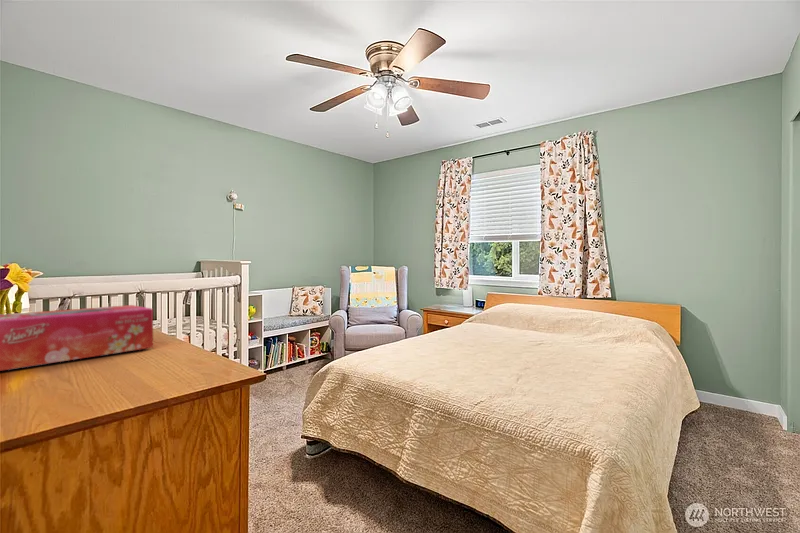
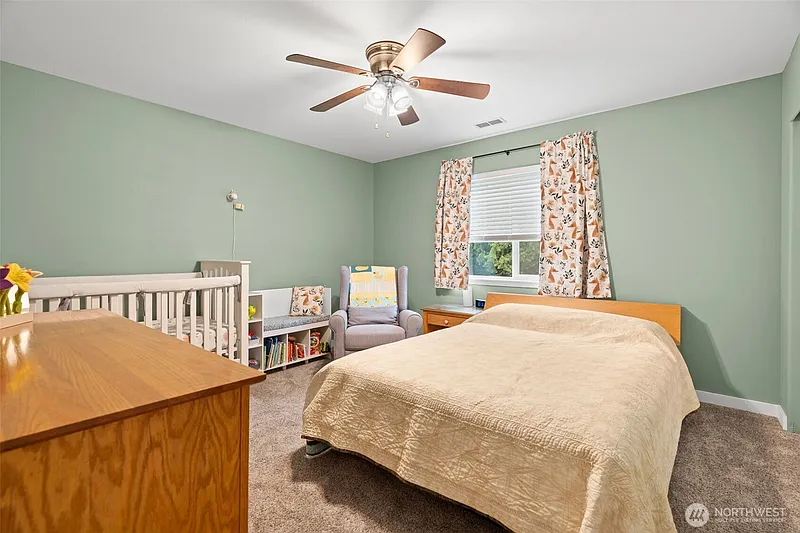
- tissue box (73, 332)
